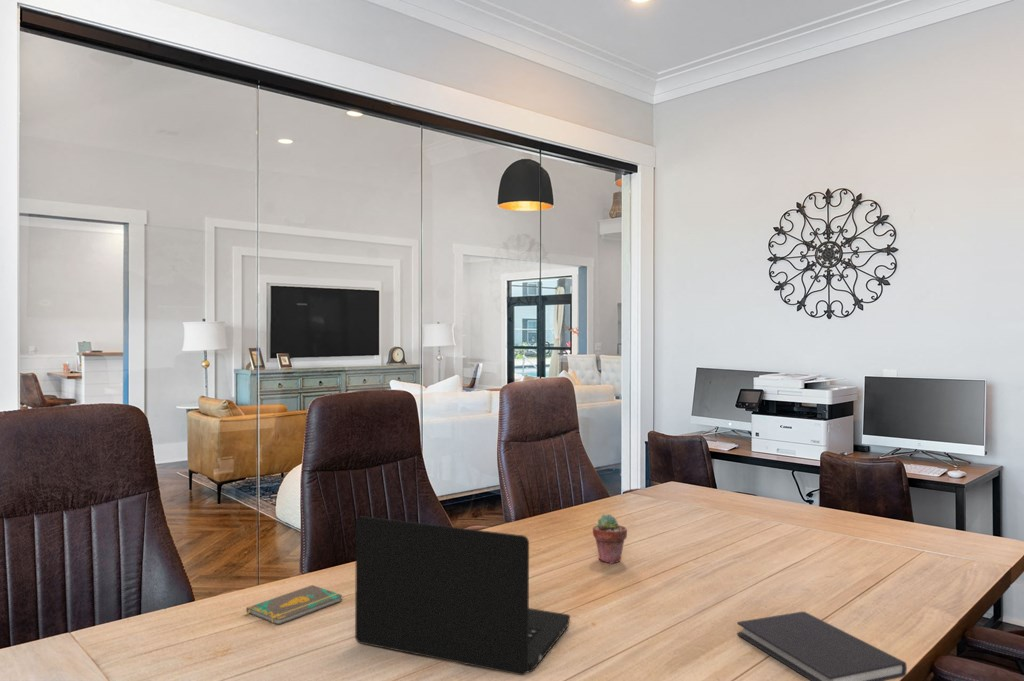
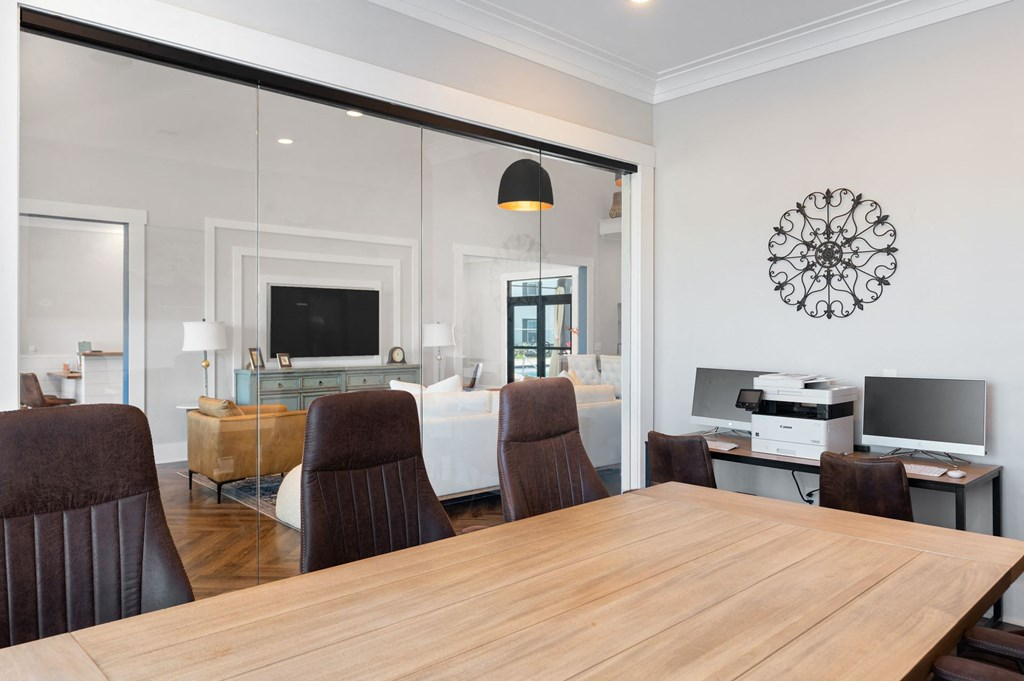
- potted succulent (609, 537)
- diary (816, 647)
- notebook (294, 603)
- laptop (467, 571)
